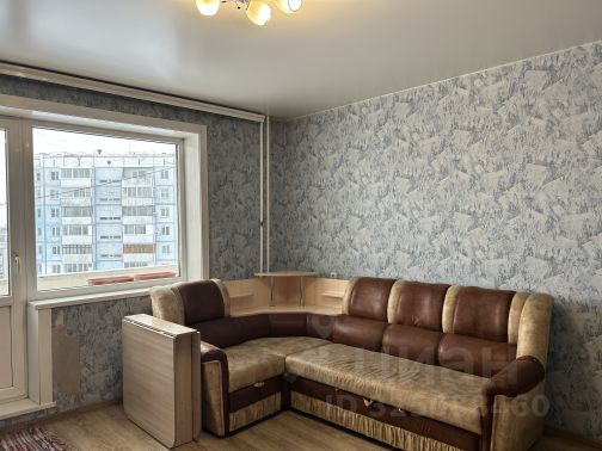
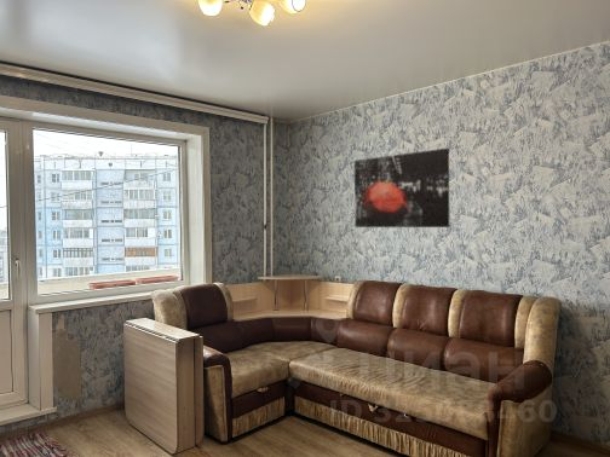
+ wall art (398, 191)
